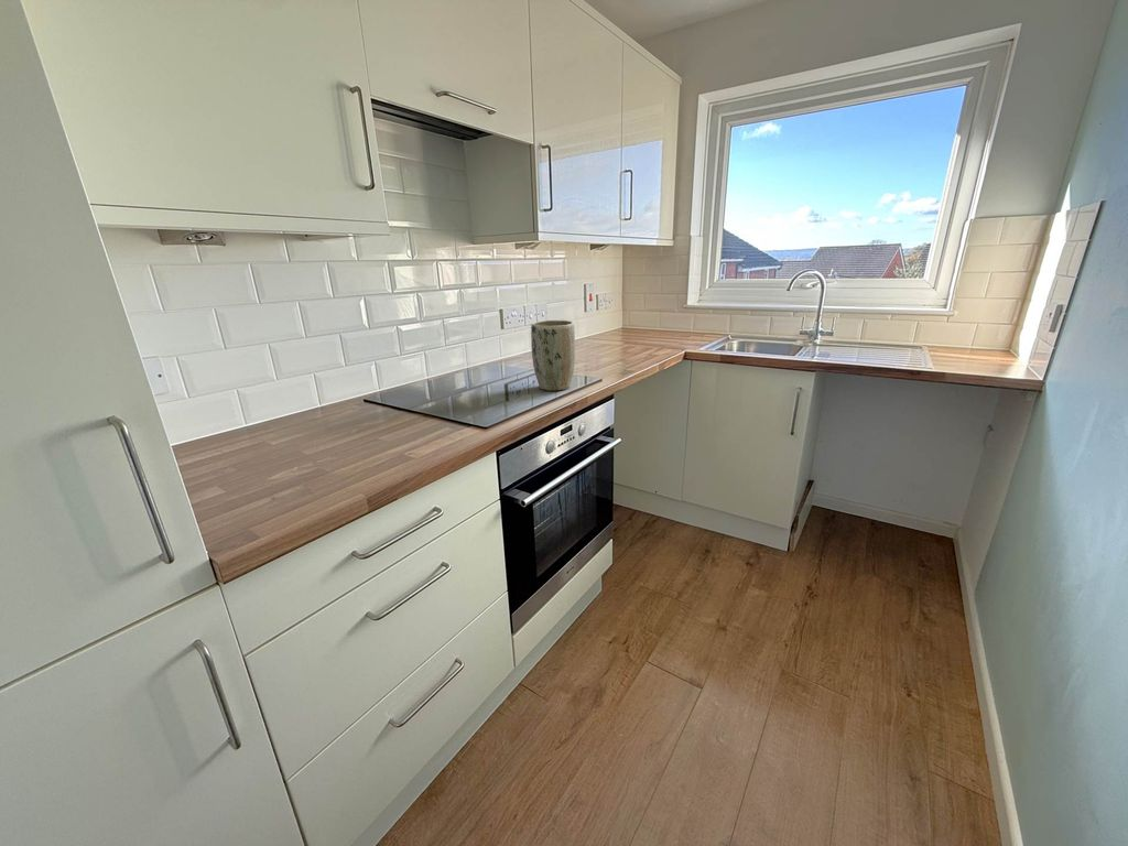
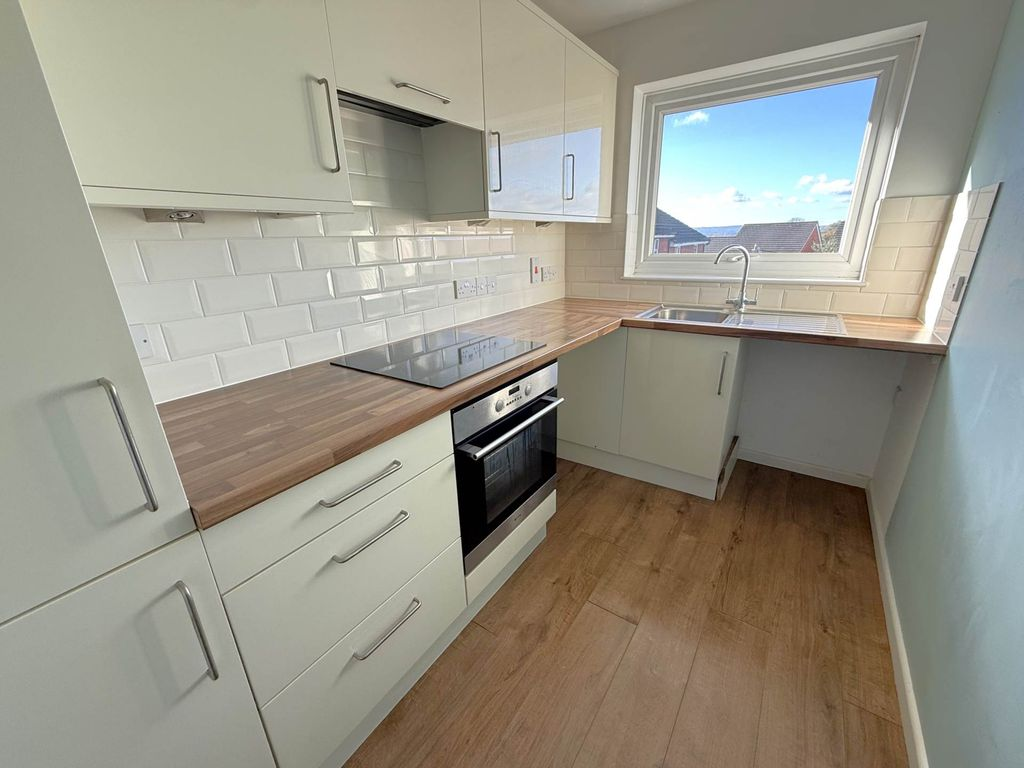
- plant pot (553, 355)
